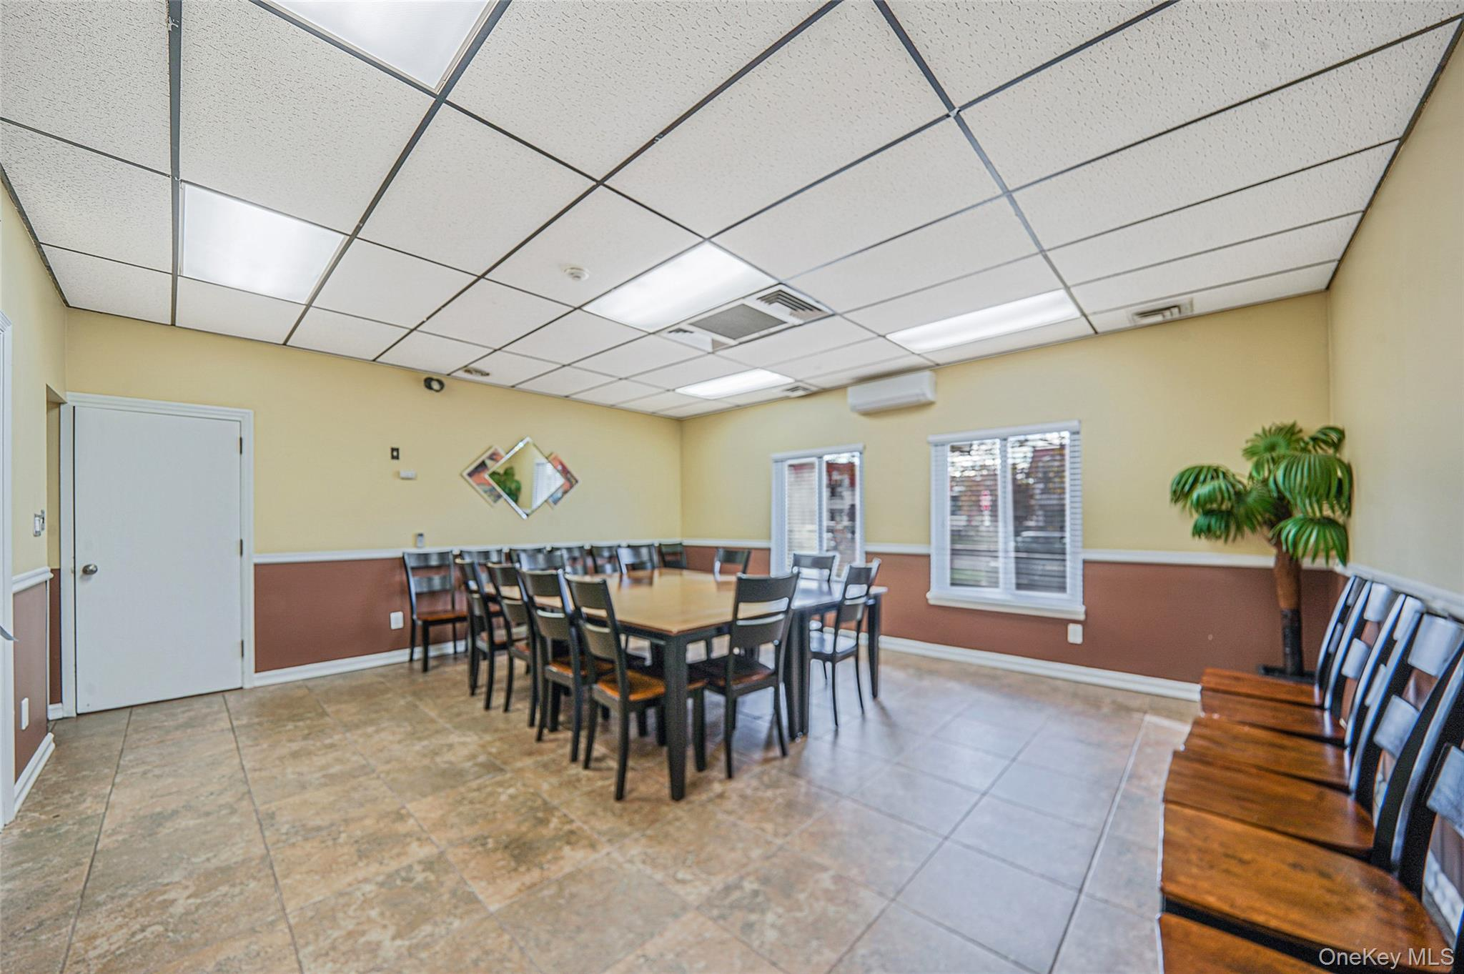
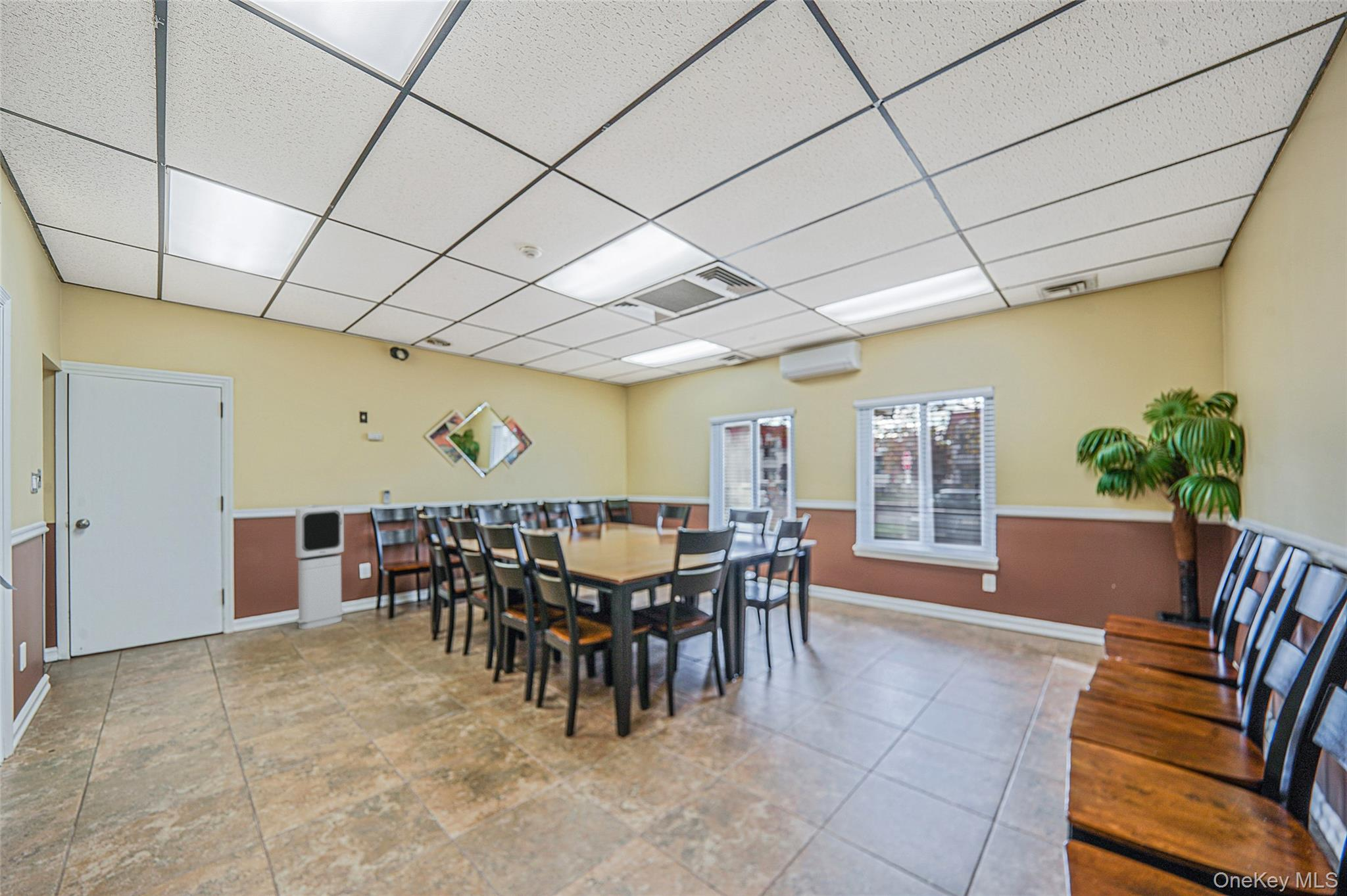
+ air purifier (316, 563)
